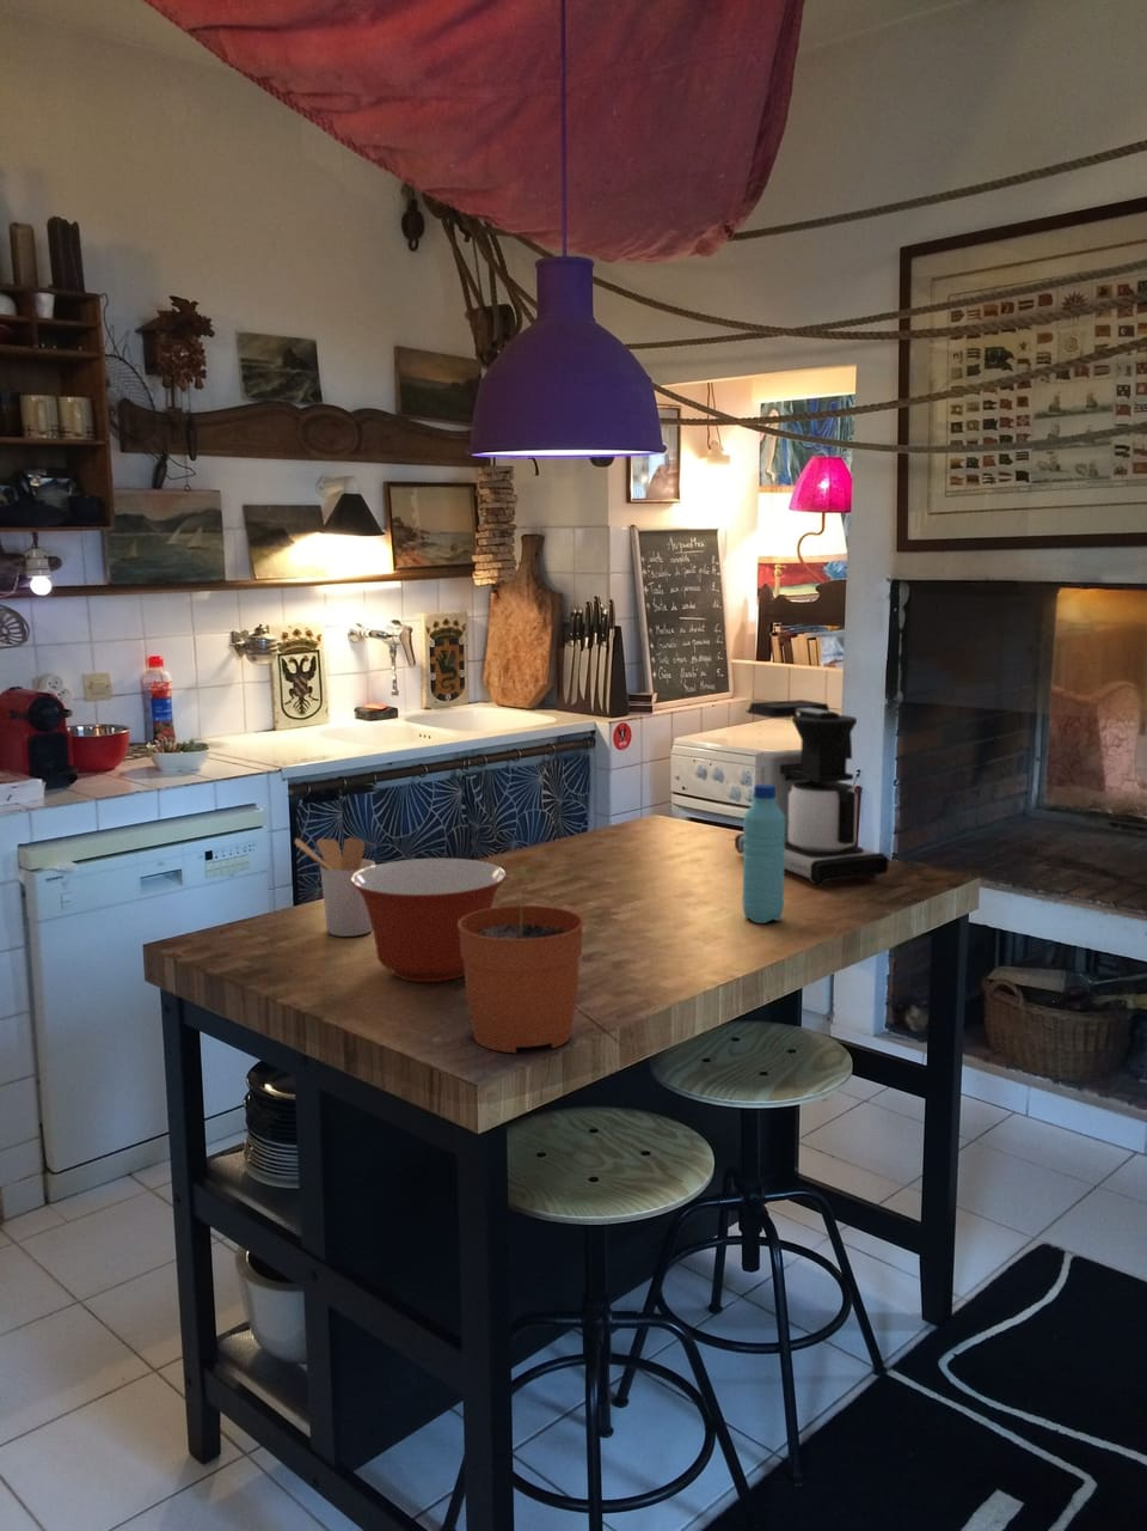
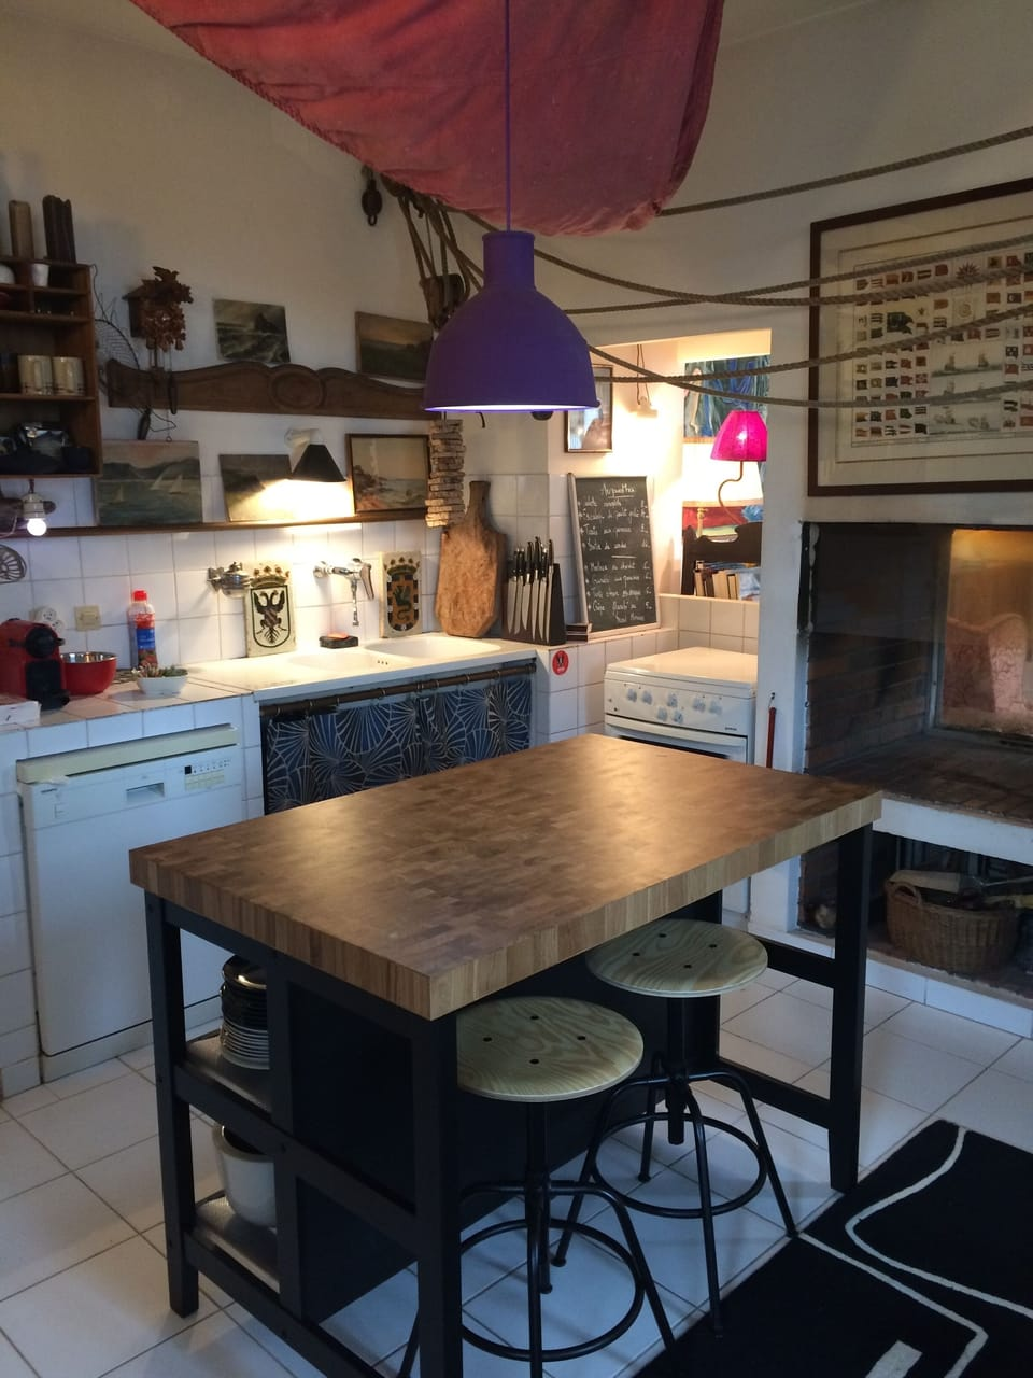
- water bottle (764, 852)
- plant pot (520, 950)
- utensil holder (334, 882)
- coffee maker (808, 788)
- mixing bowl (430, 922)
